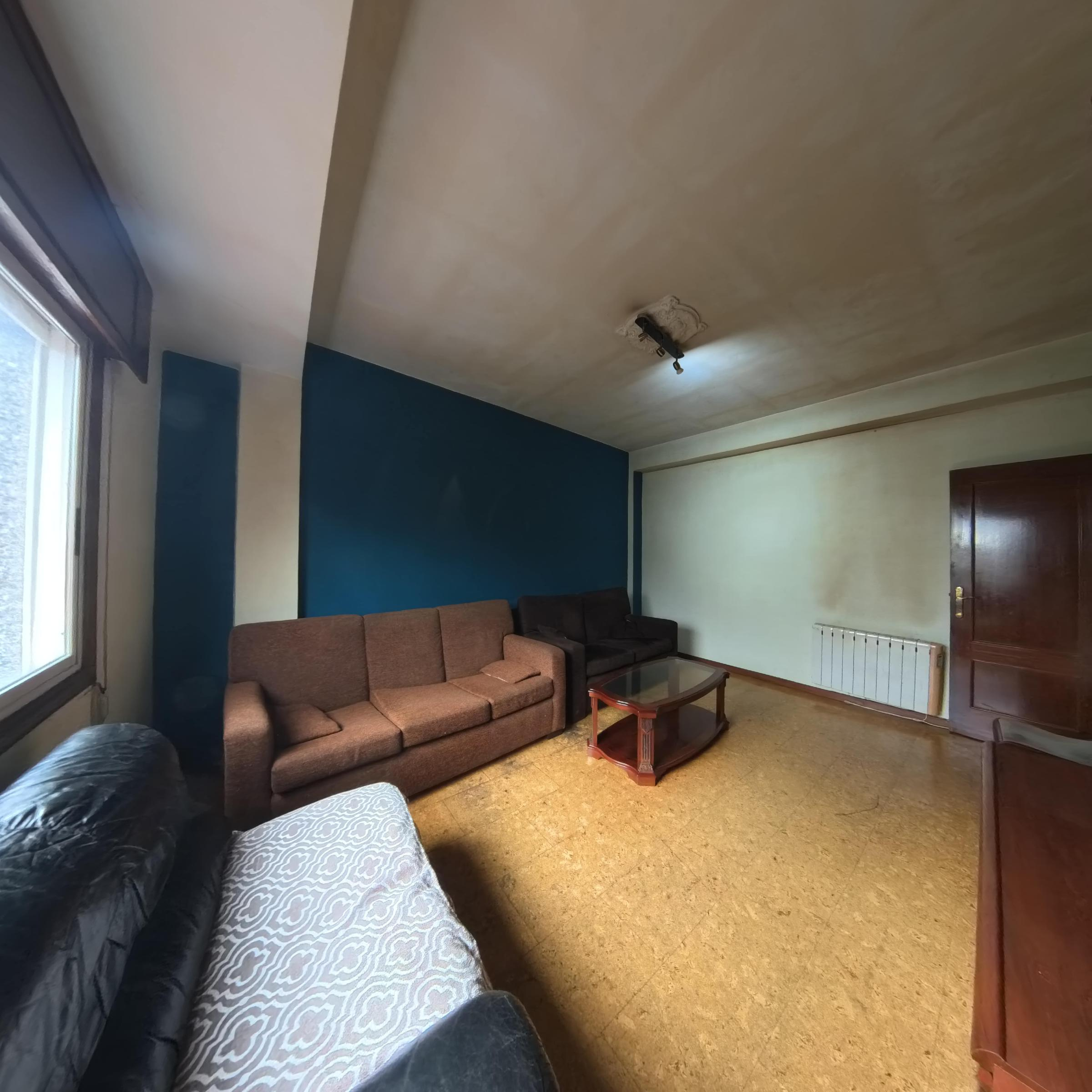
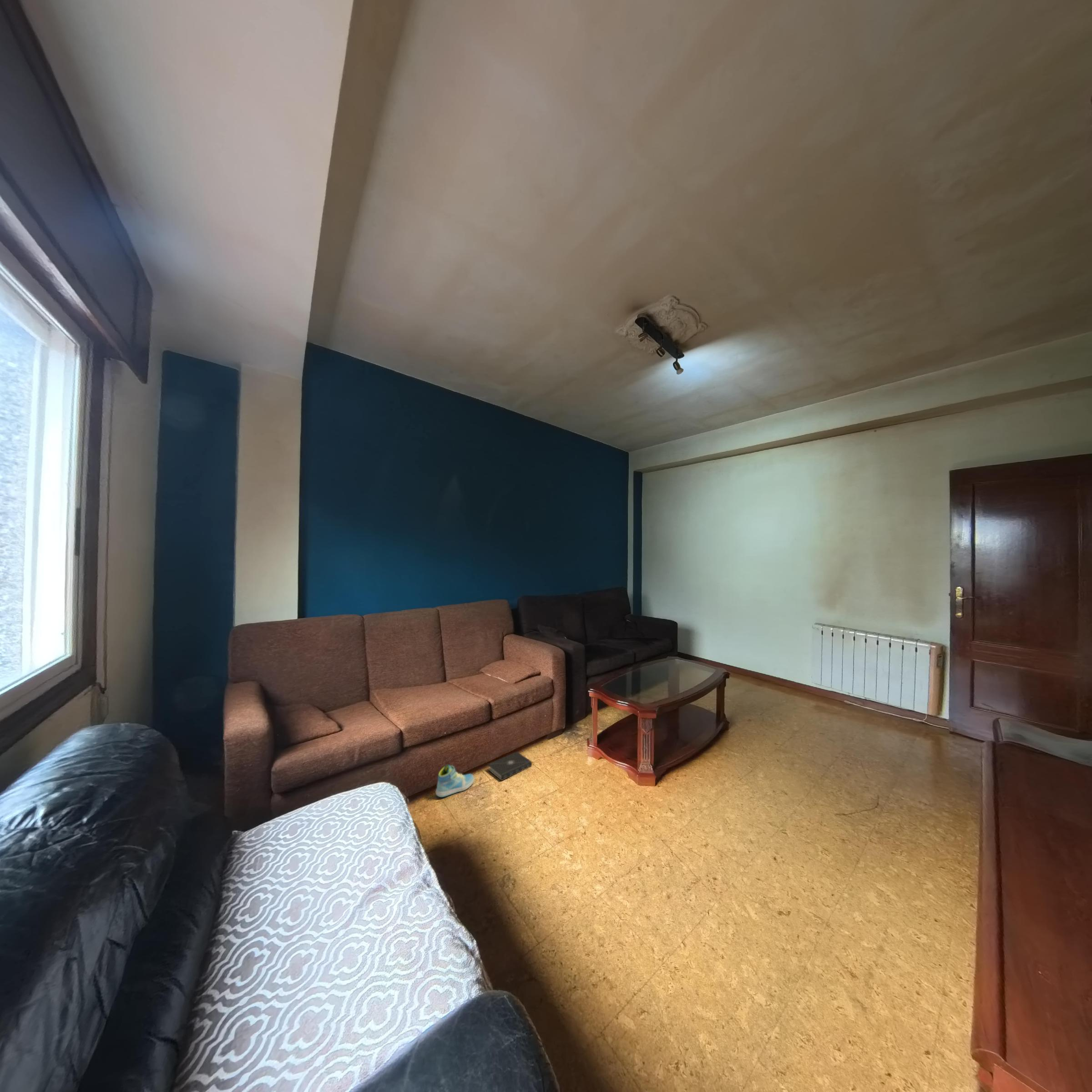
+ book (510, 765)
+ sneaker (456, 776)
